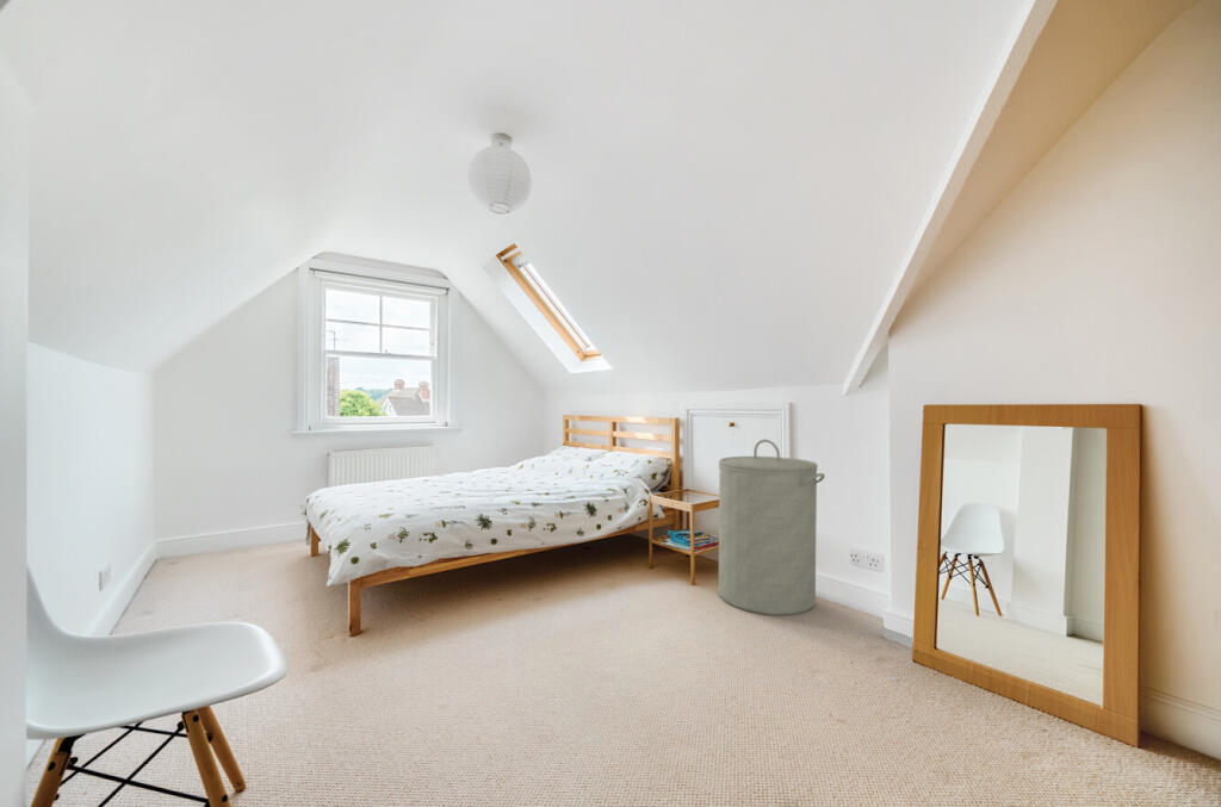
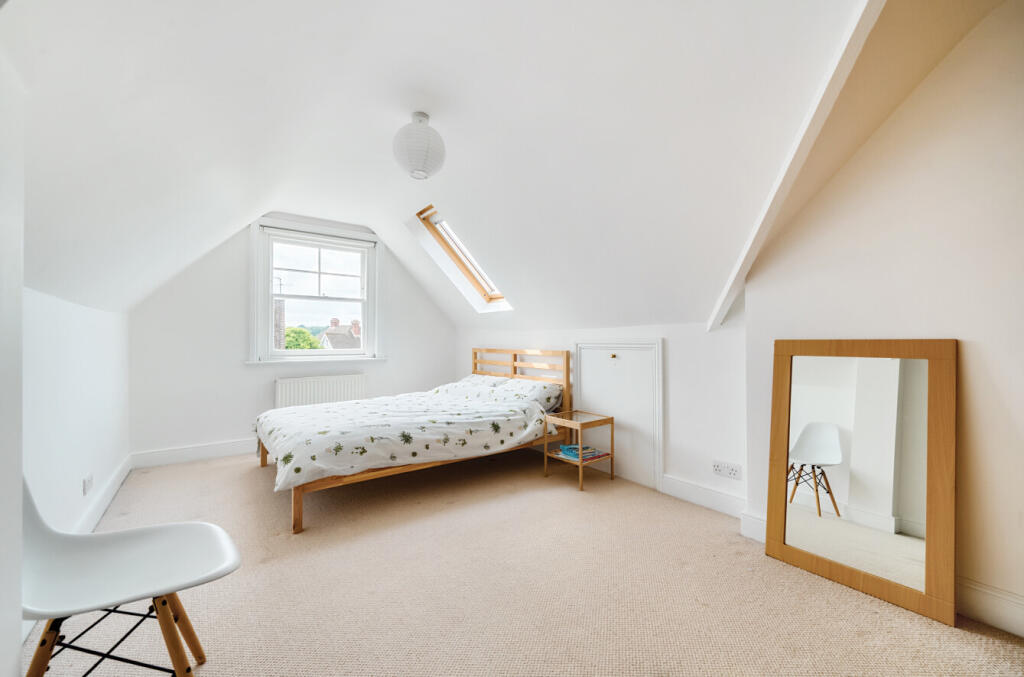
- laundry hamper (766, 517)
